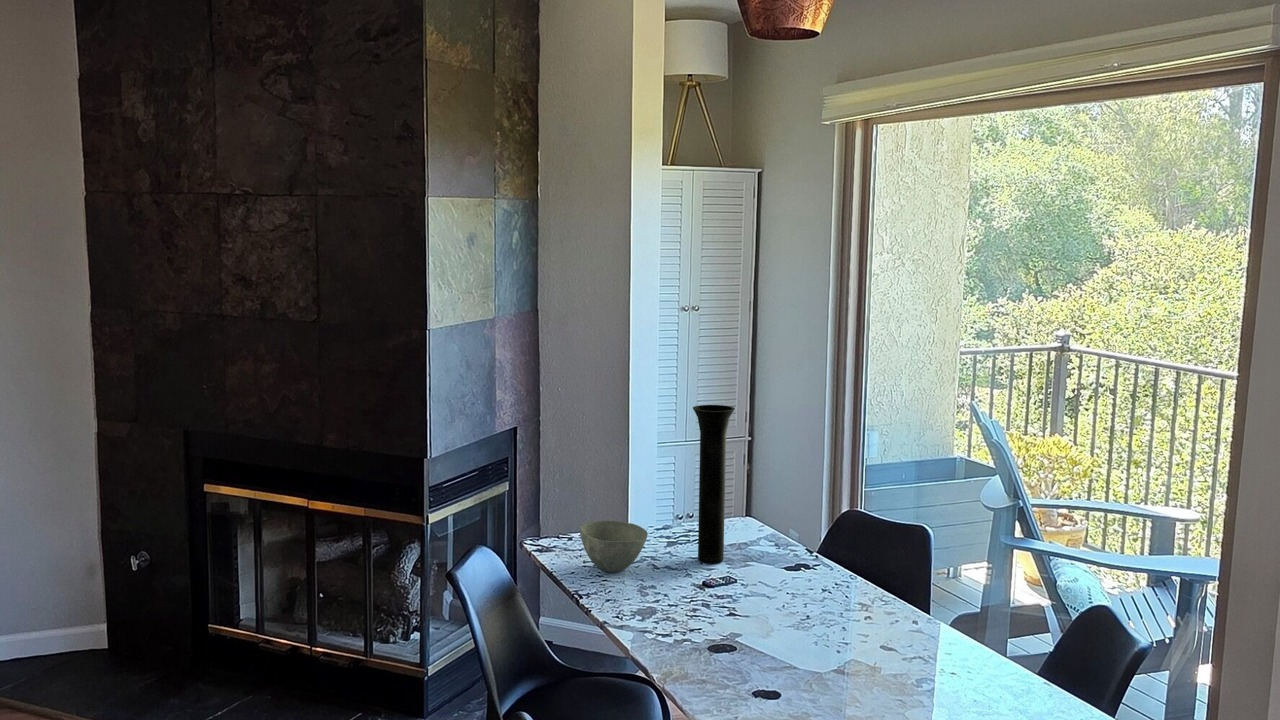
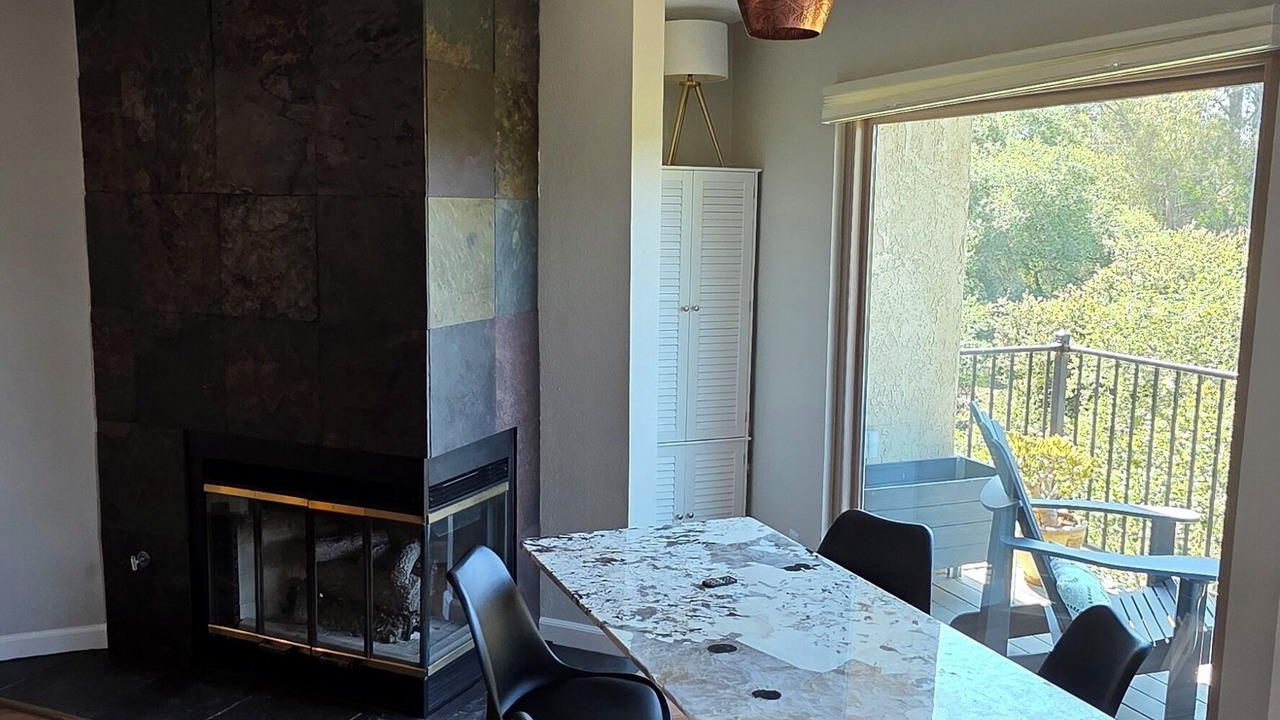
- bowl (613, 549)
- vase (712, 484)
